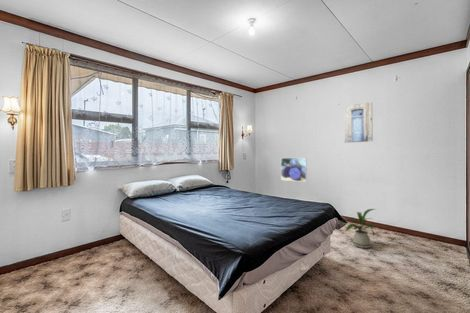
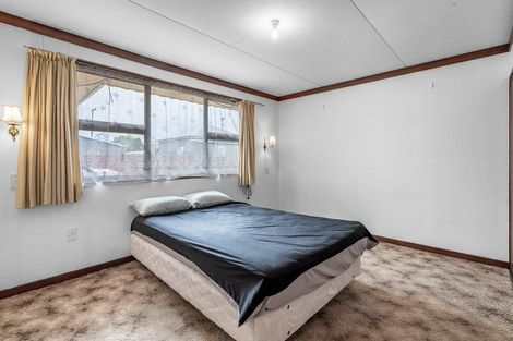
- wall art (357, 123)
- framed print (293, 169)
- house plant (357, 226)
